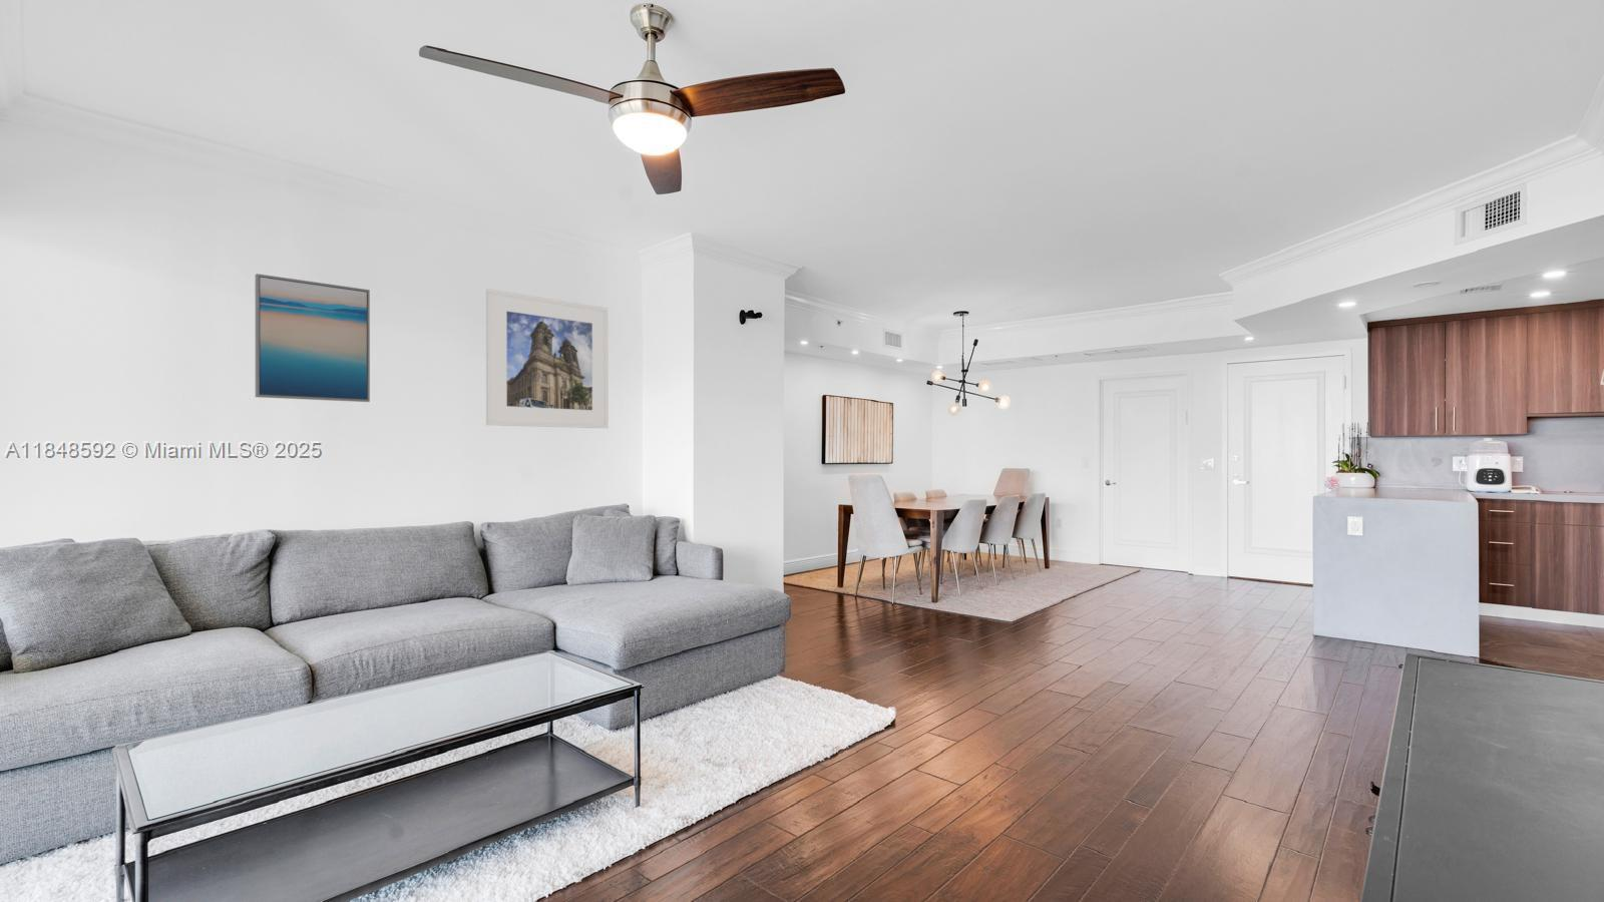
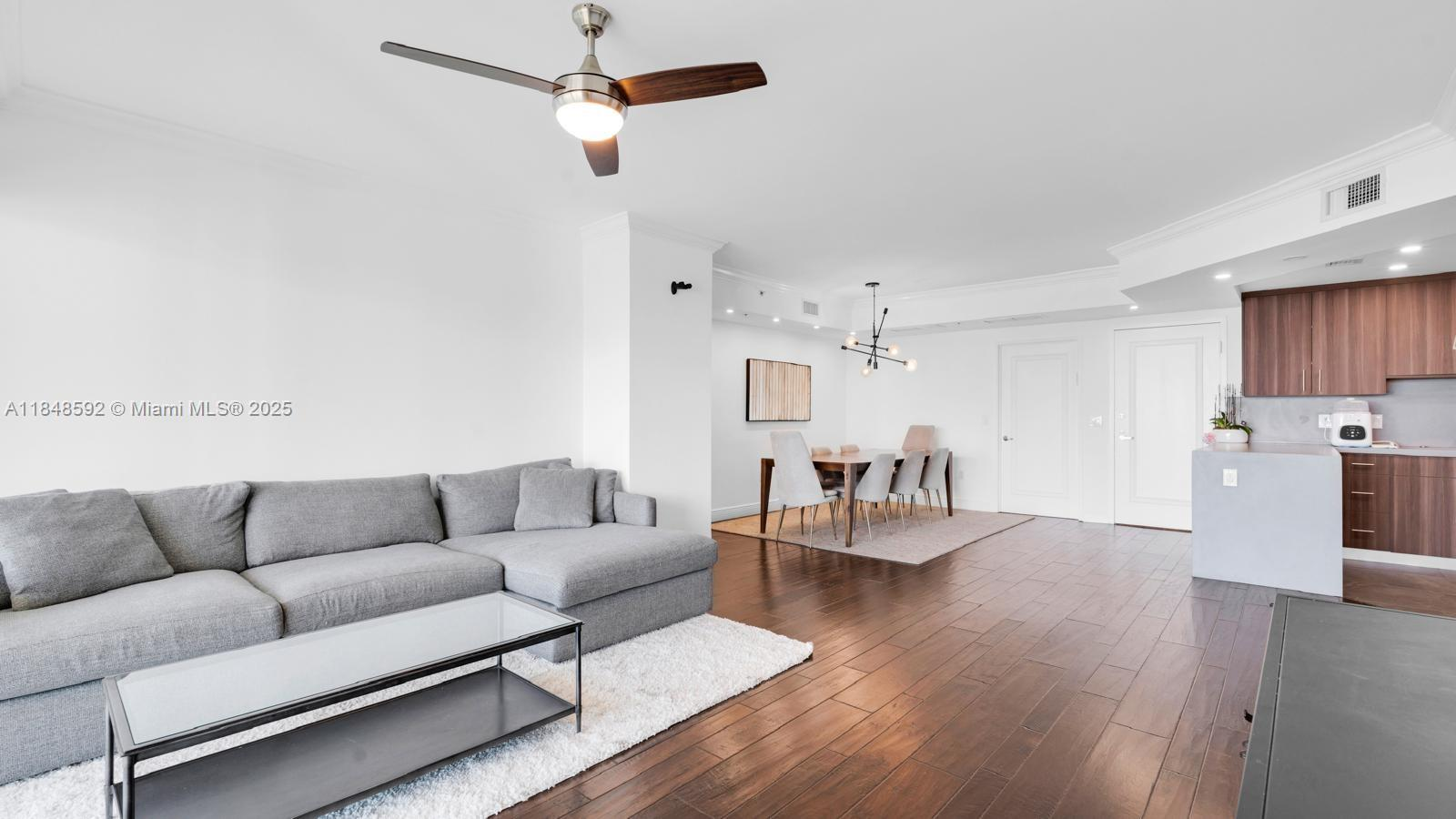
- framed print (551, 362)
- wall art (315, 340)
